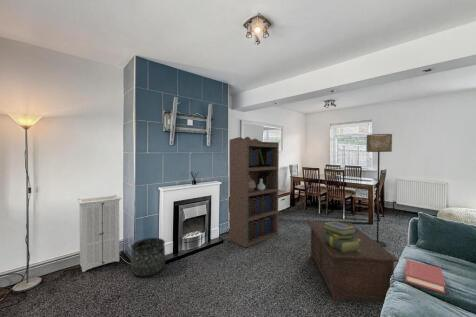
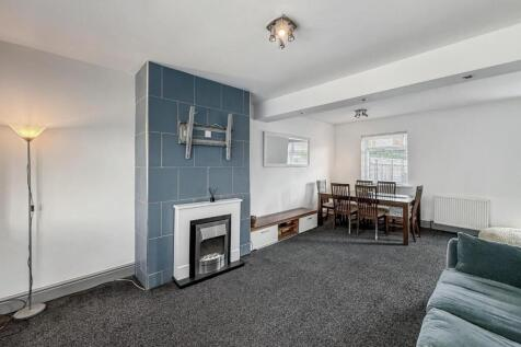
- stack of books (339, 235)
- floor lamp (378, 189)
- bookcase (254, 186)
- cabinet (342, 256)
- basket (148, 256)
- storage cabinet (99, 230)
- hardback book (423, 274)
